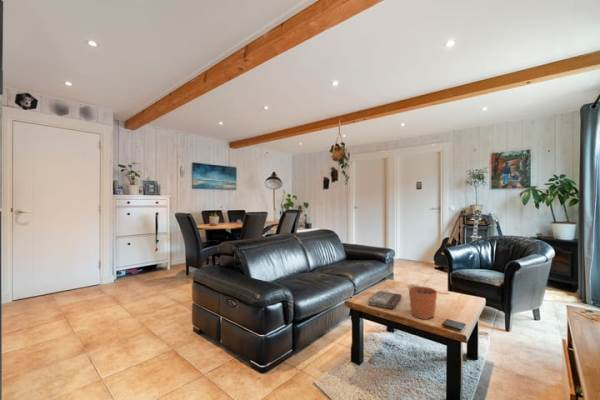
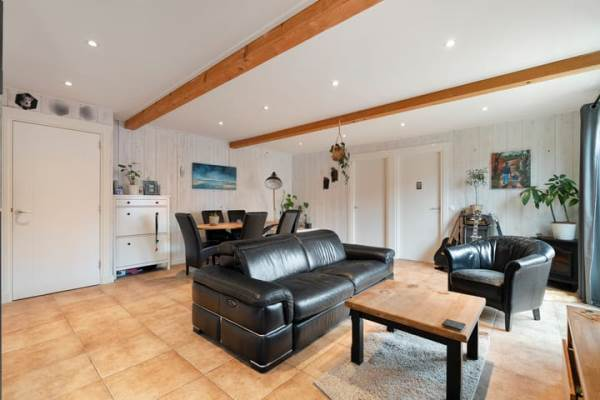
- book (385, 299)
- plant pot (422, 296)
